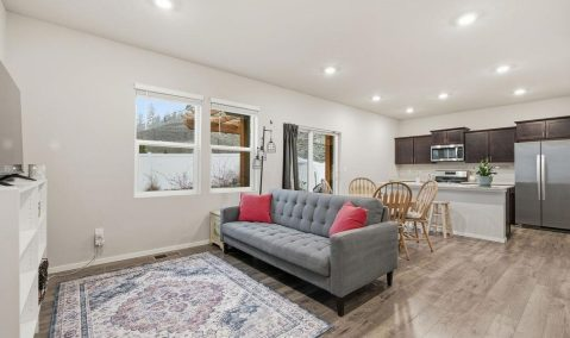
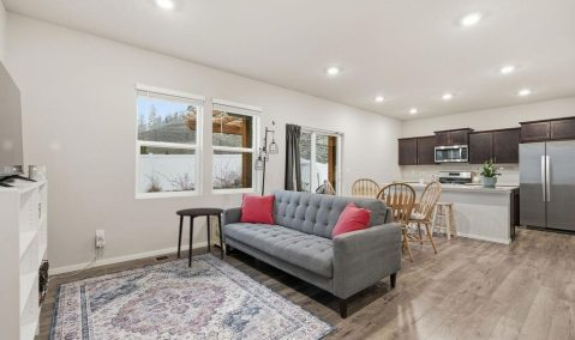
+ side table (192, 235)
